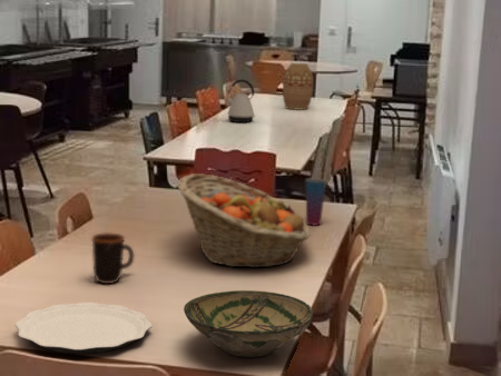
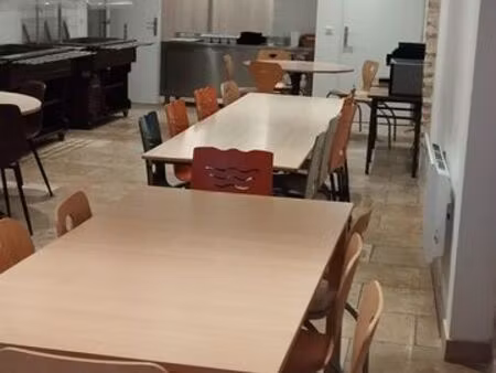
- fruit basket (243, 217)
- bowl (247, 327)
- plate (84, 328)
- cup (314, 201)
- vase (297, 86)
- kettle (240, 100)
- mug (112, 257)
